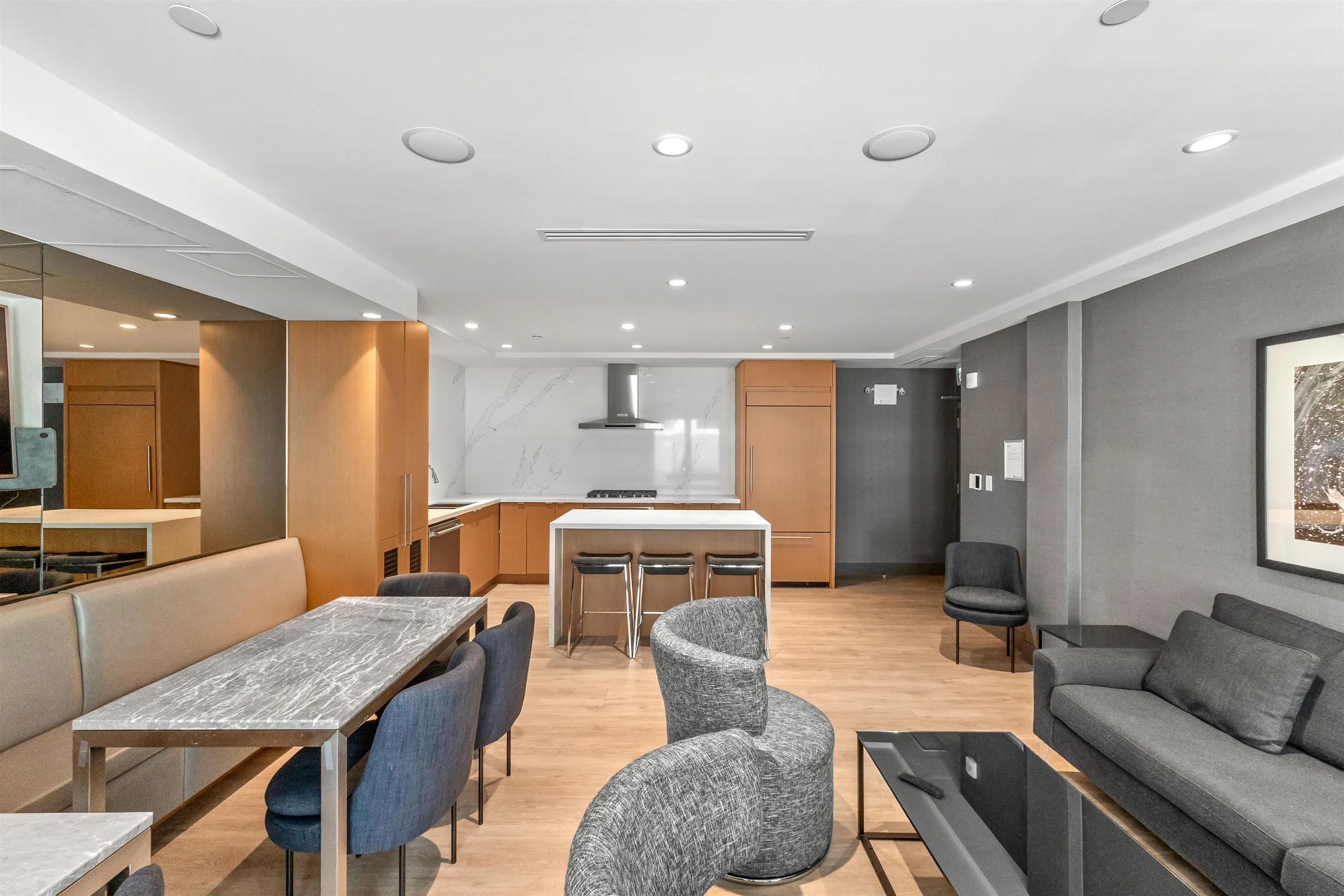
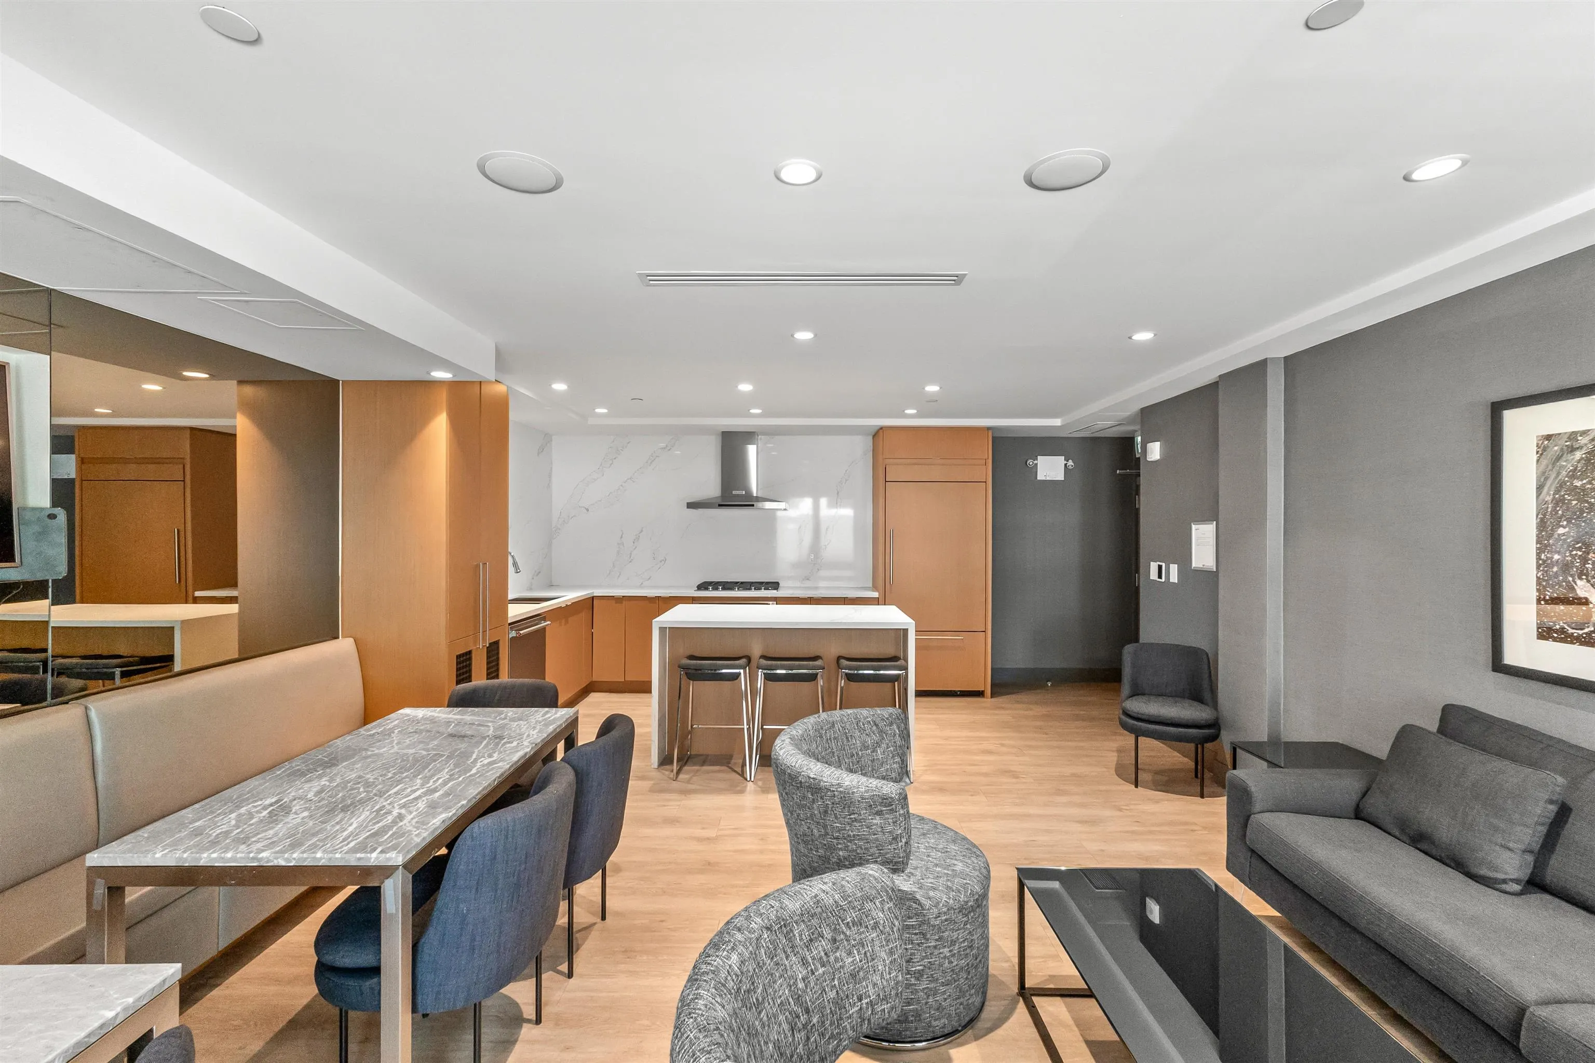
- remote control (919, 783)
